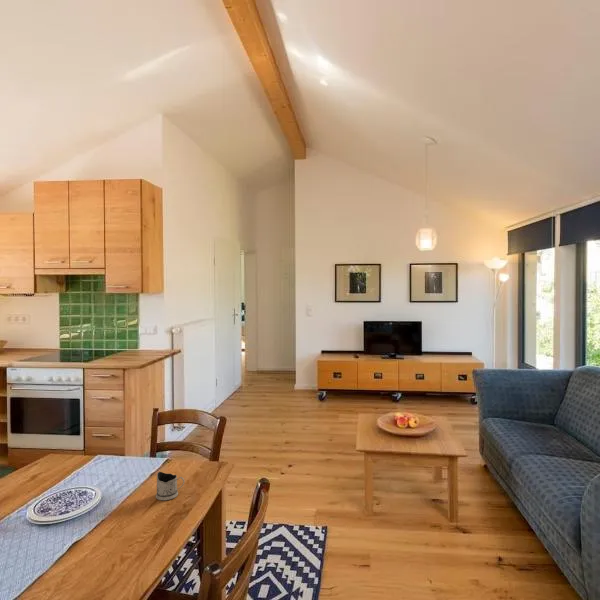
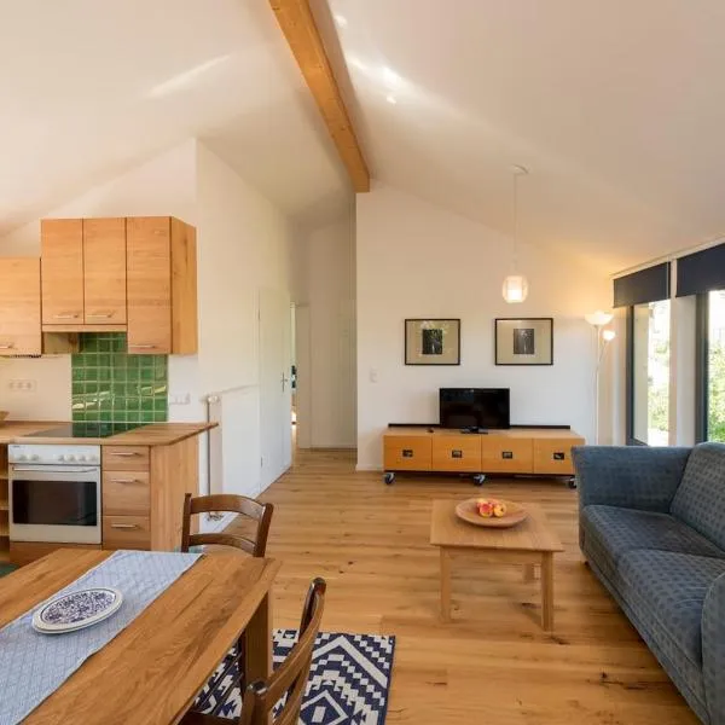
- tea glass holder (170, 484)
